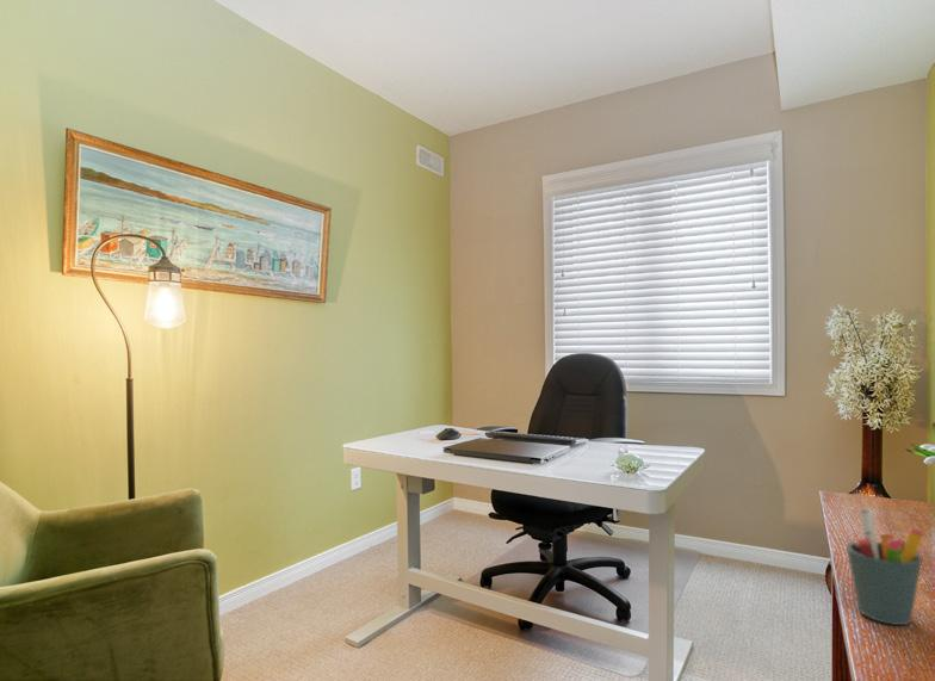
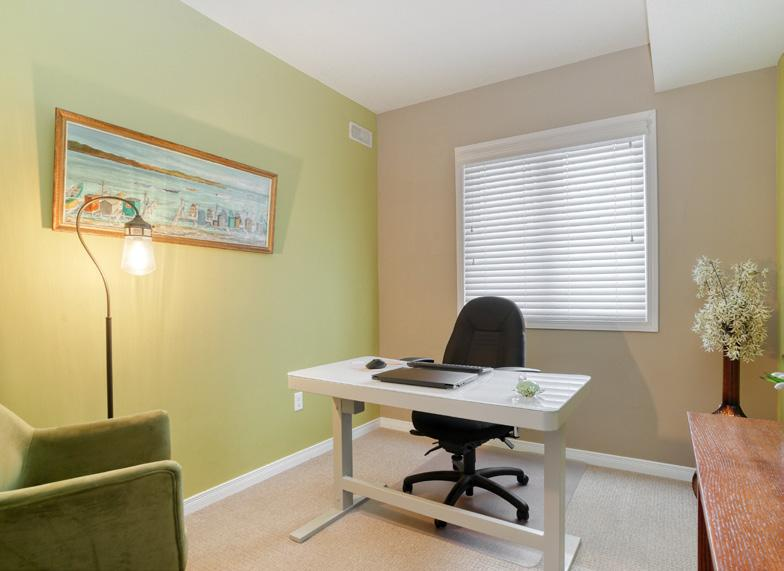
- pen holder (884, 565)
